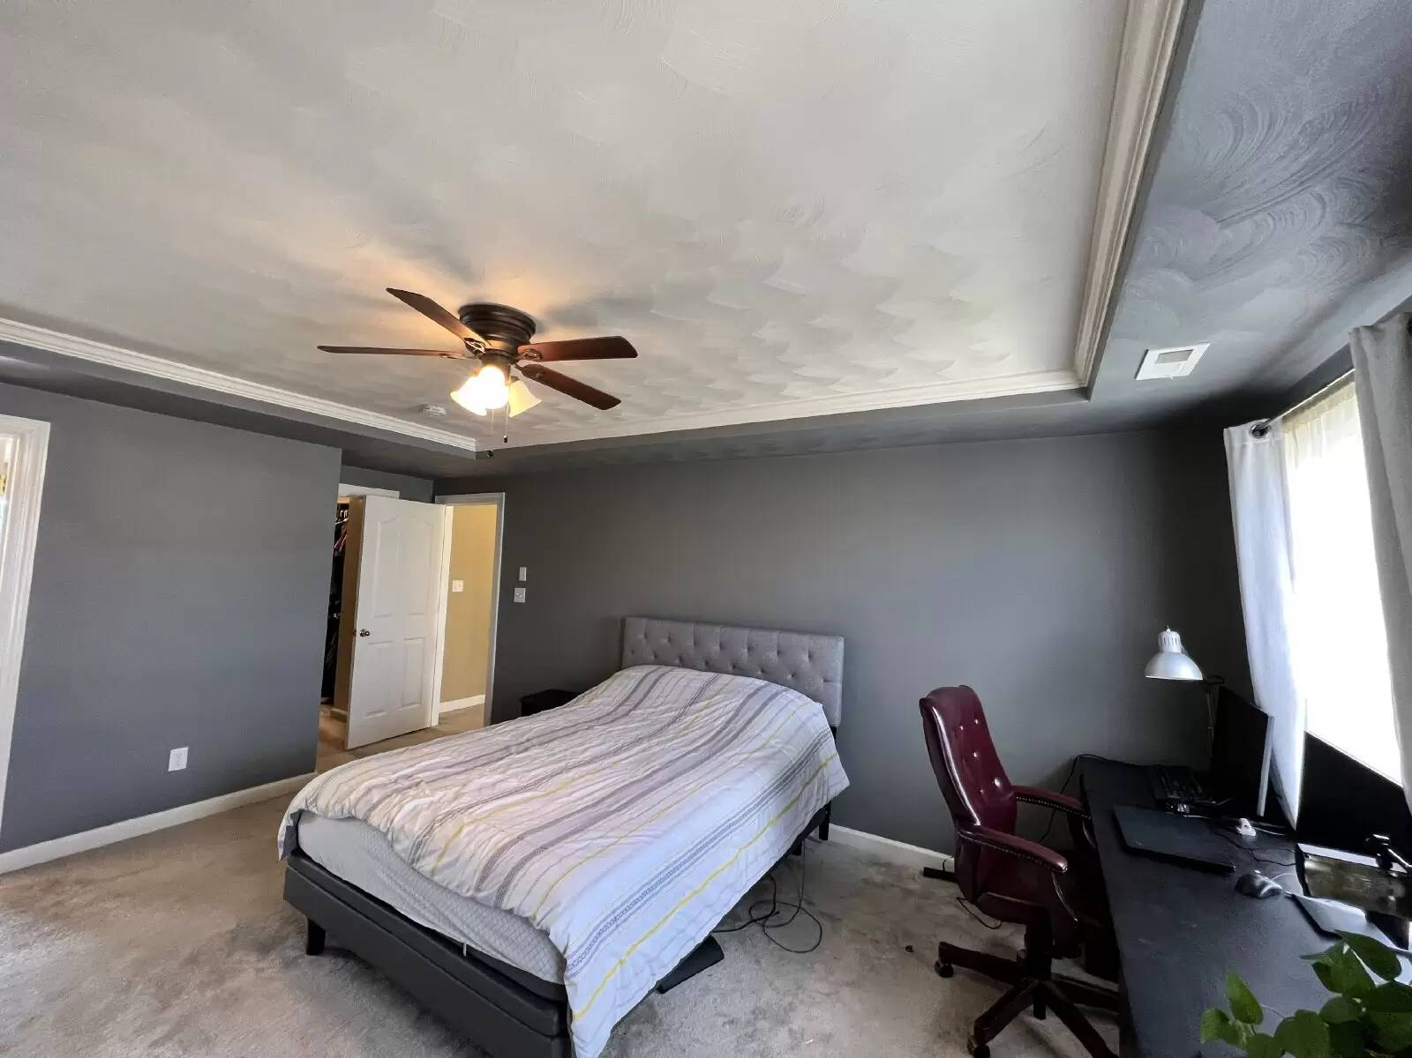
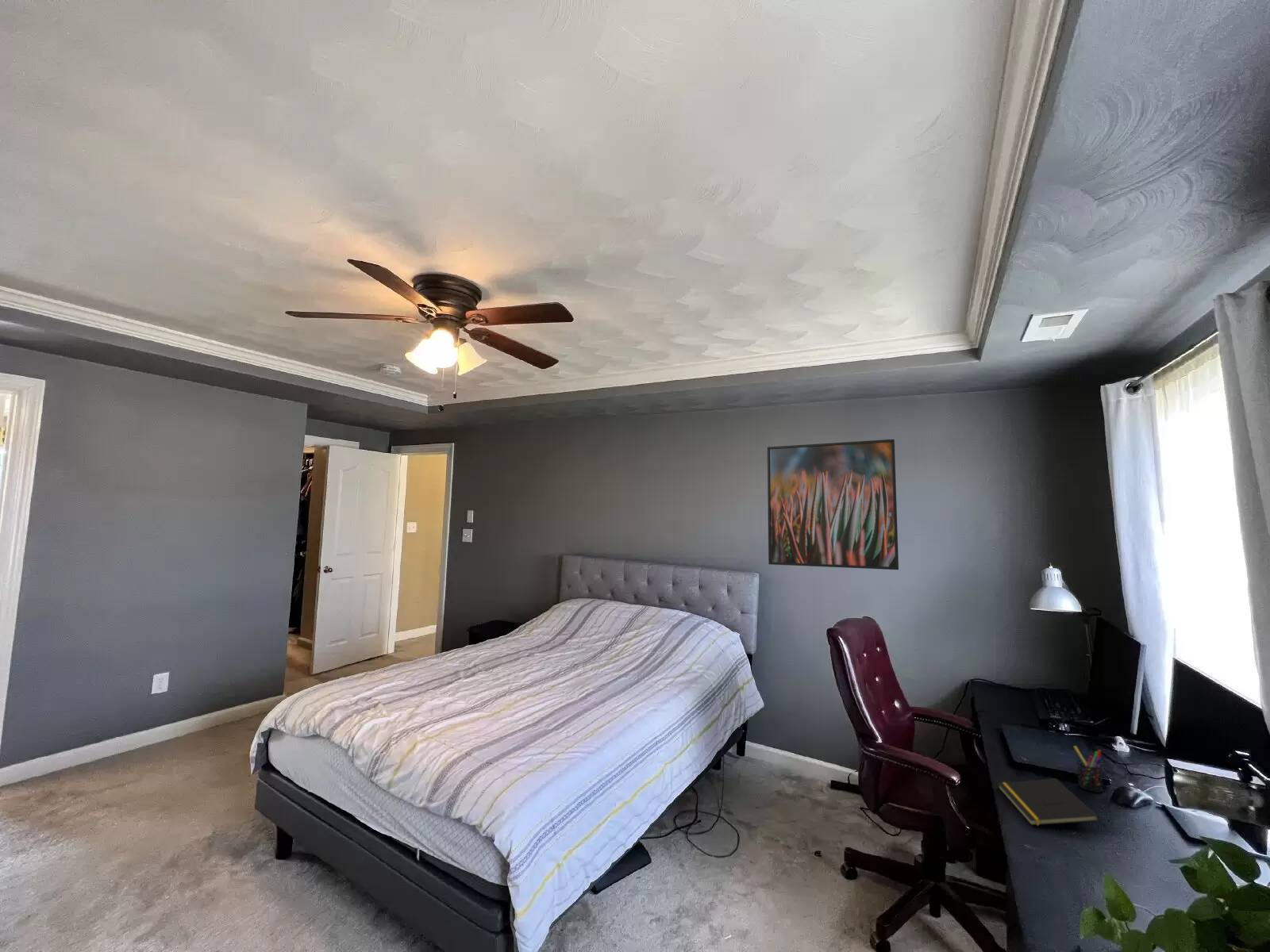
+ notepad (1044, 800)
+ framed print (829, 504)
+ pen holder (1091, 767)
